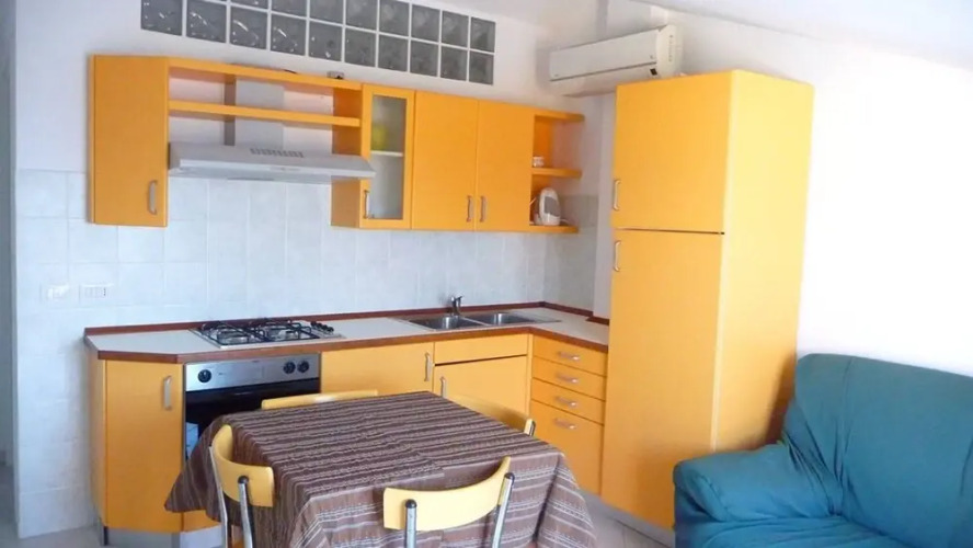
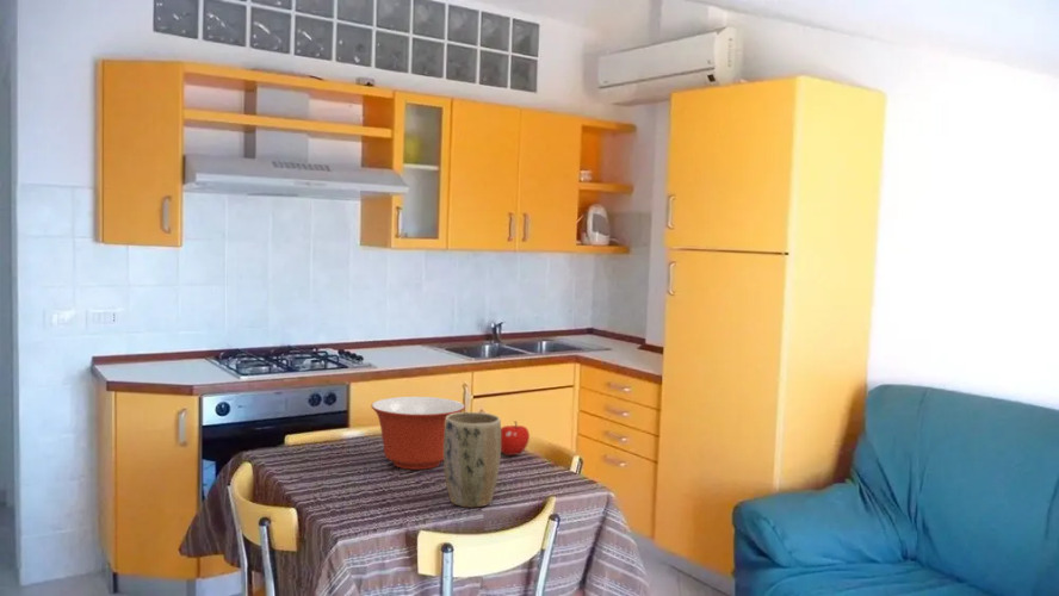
+ fruit (513, 437)
+ plant pot (471, 459)
+ mixing bowl (417, 434)
